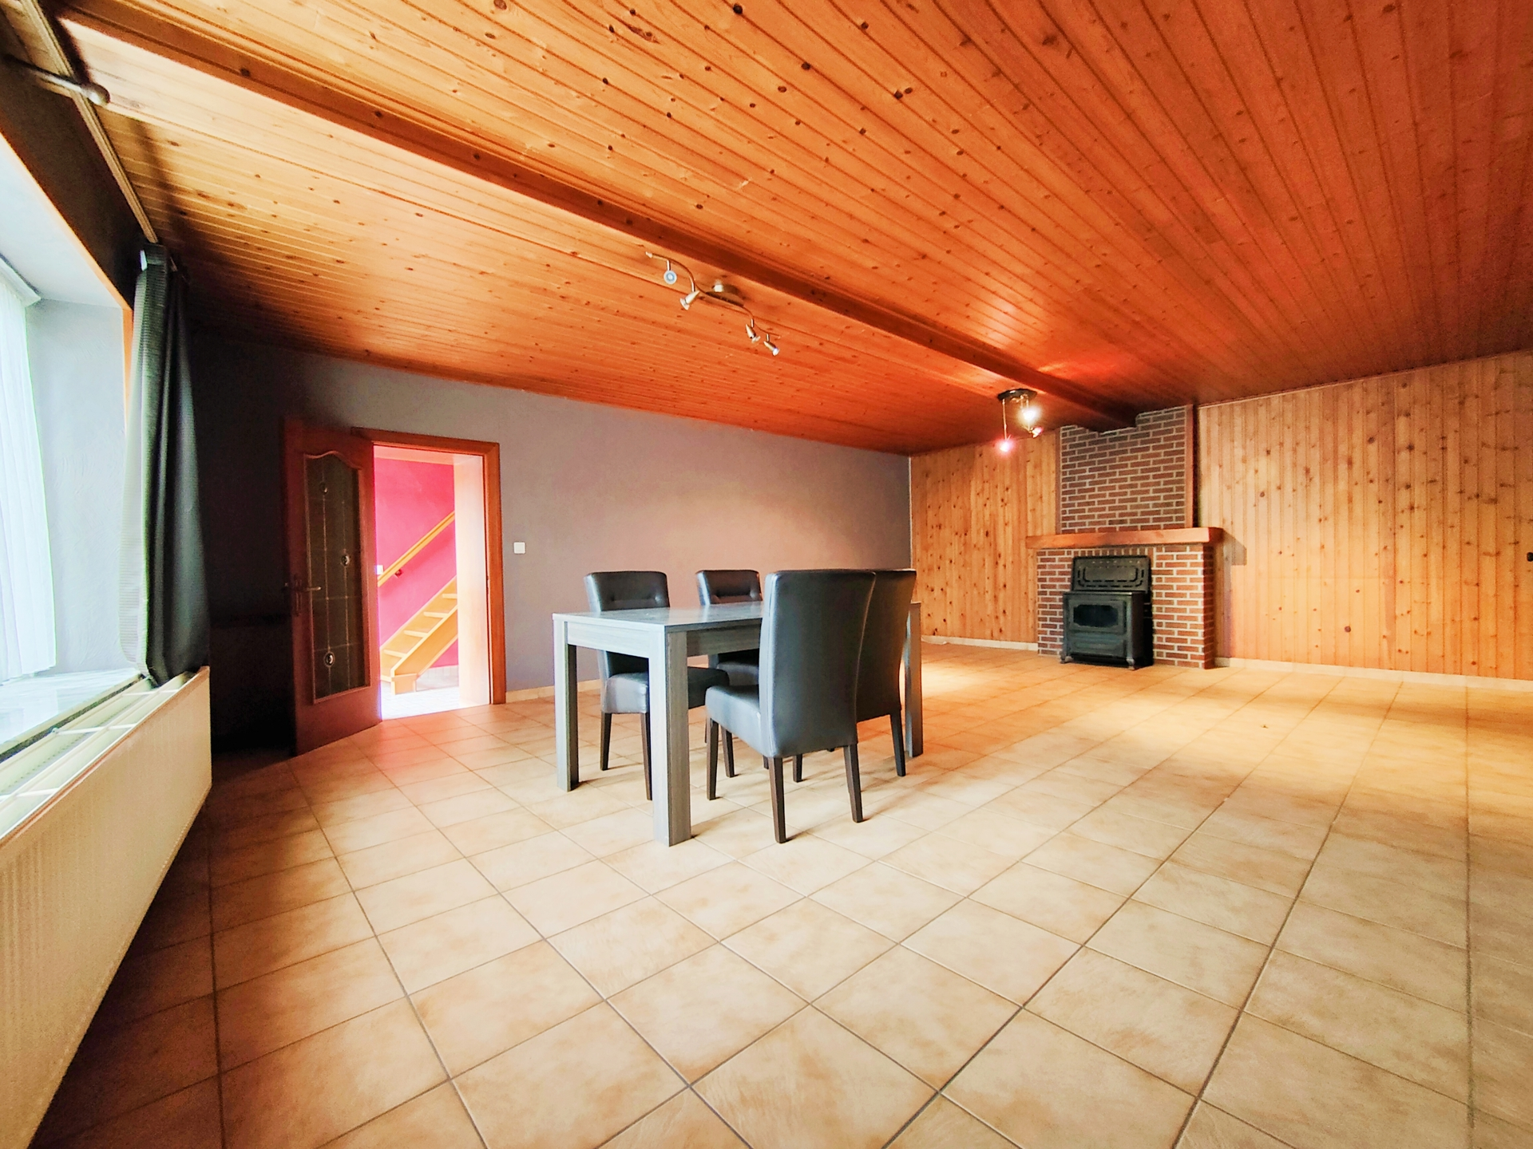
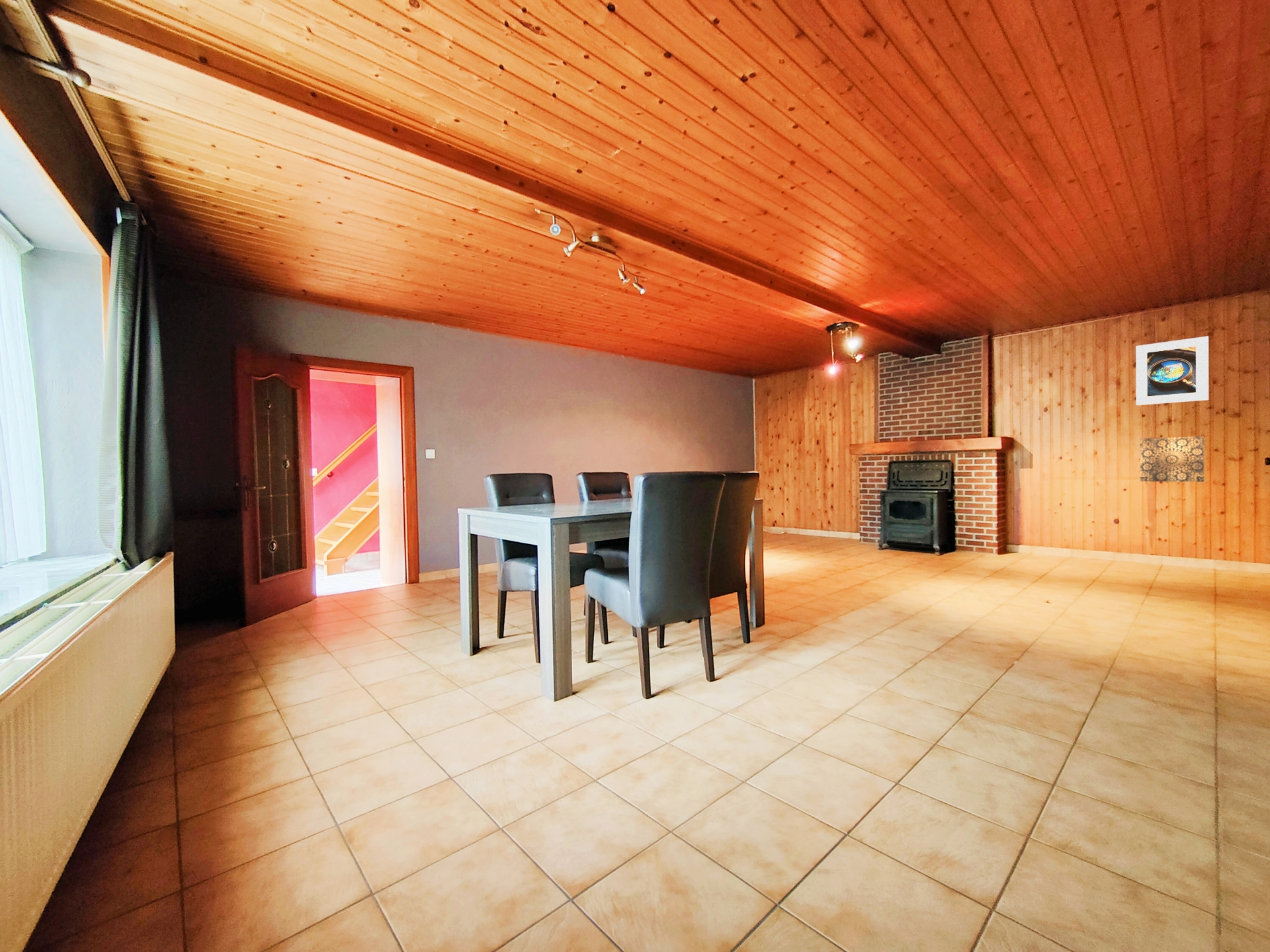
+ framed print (1171, 372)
+ wall art (1171, 459)
